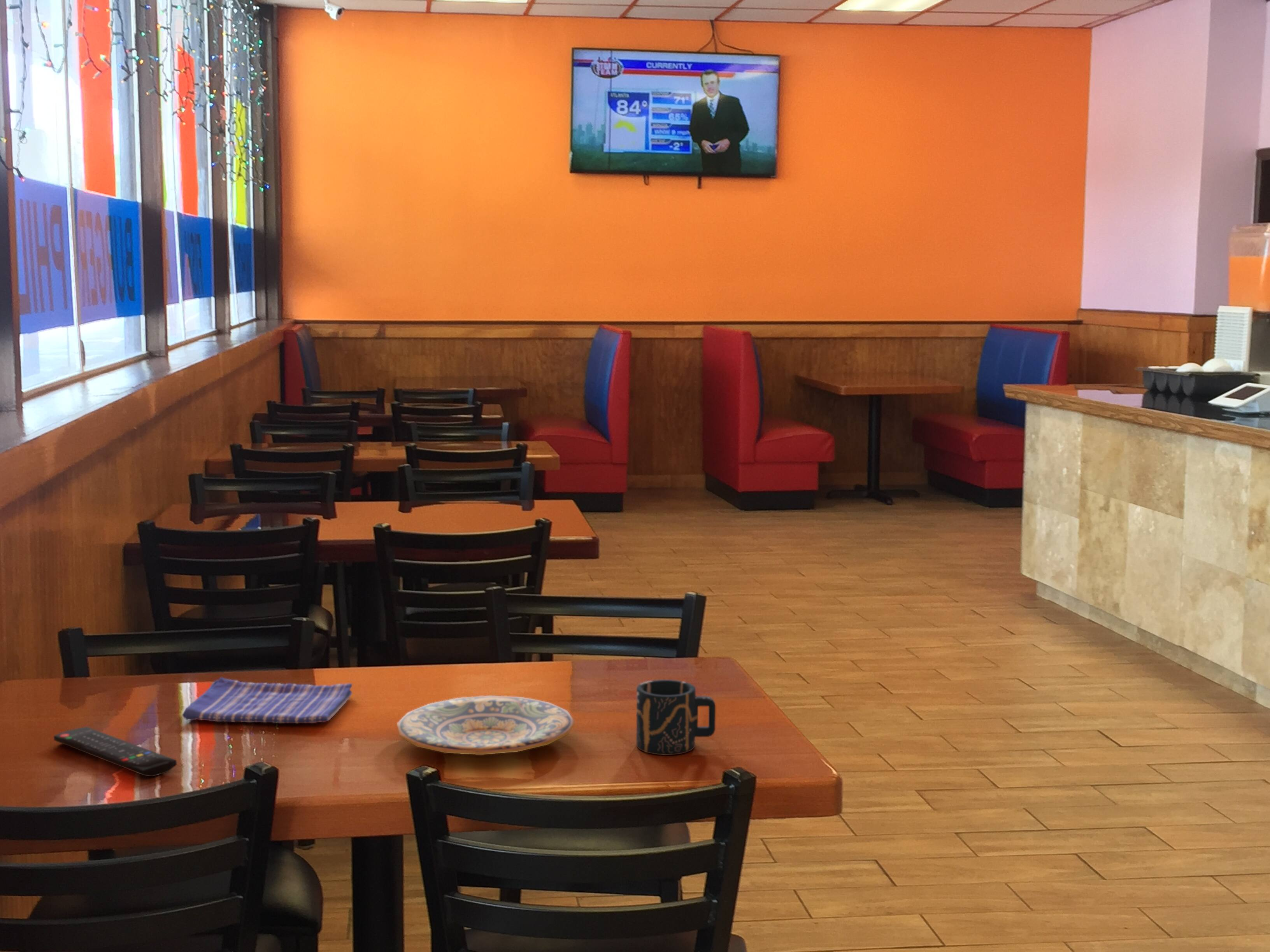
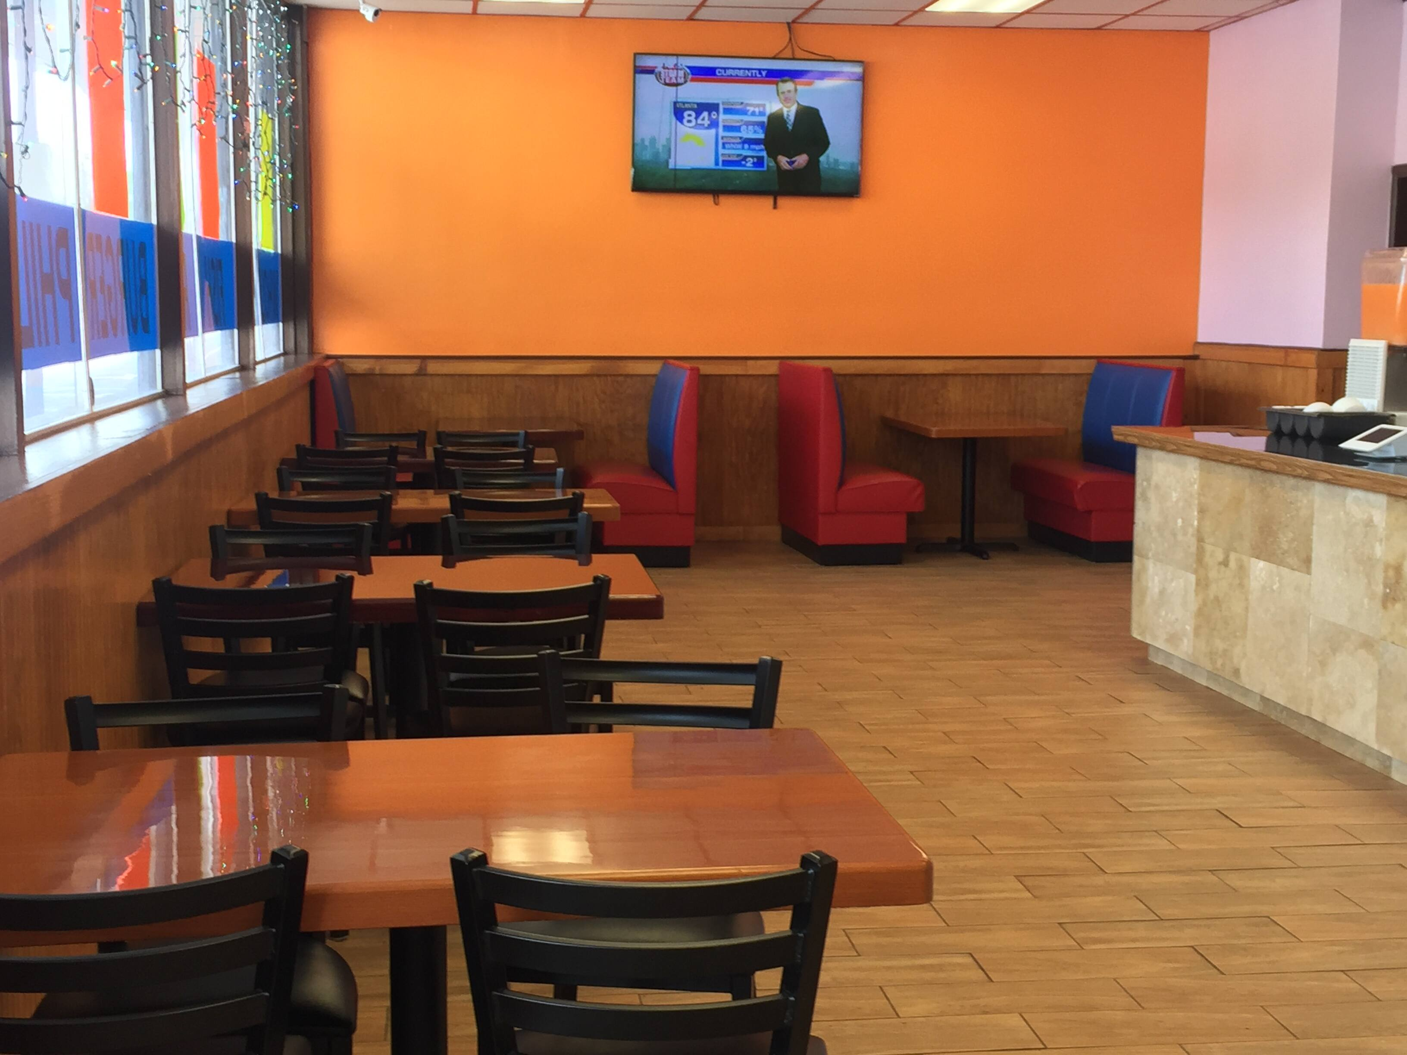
- remote control (112, 751)
- cup (676, 716)
- dish towel (270, 700)
- plate (486, 731)
